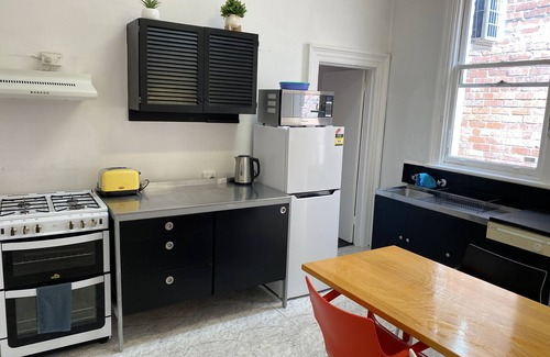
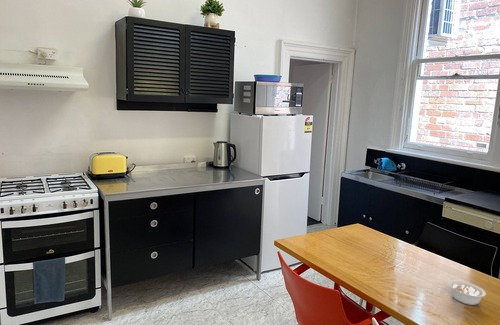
+ legume (467, 293)
